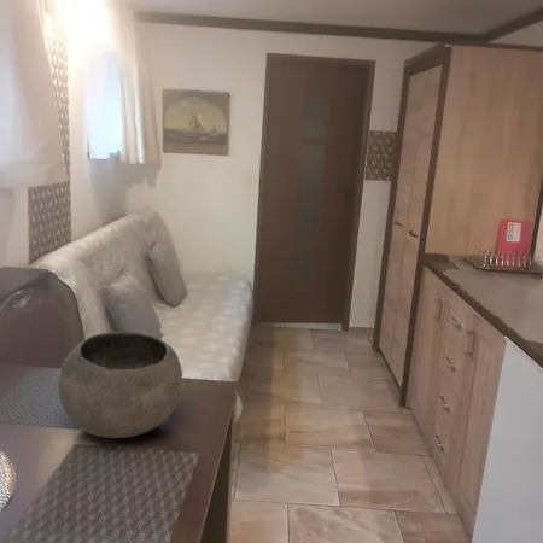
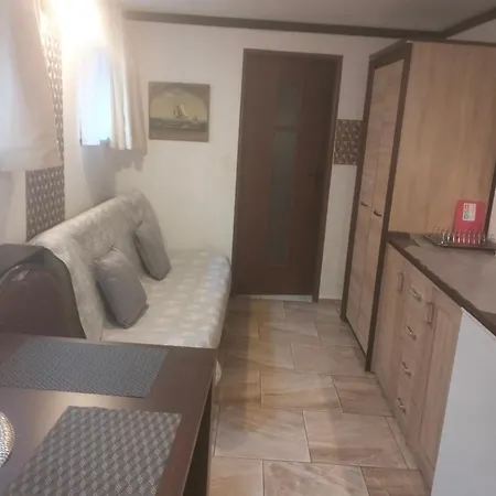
- bowl (122, 385)
